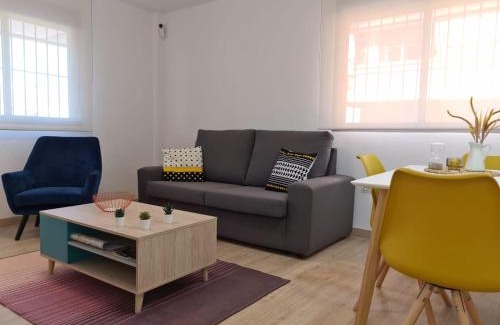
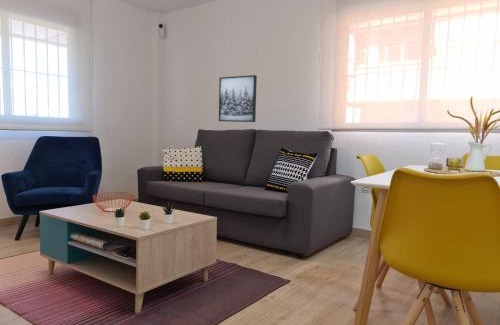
+ wall art (237, 99)
